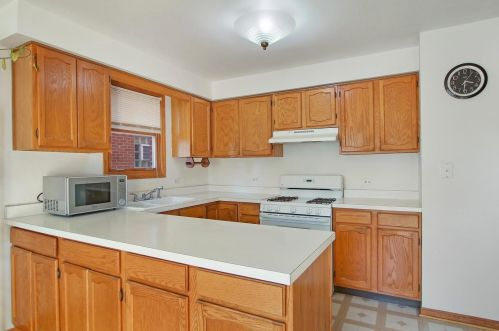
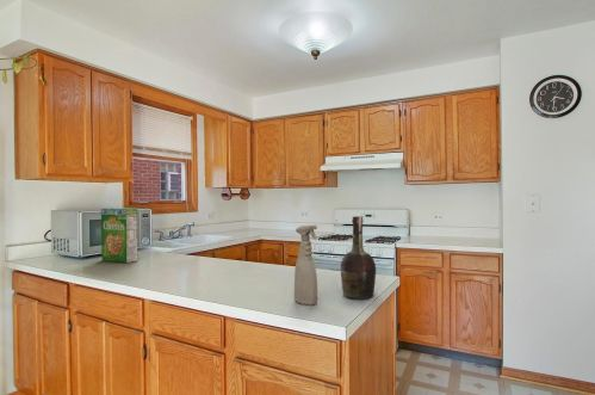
+ spray bottle (305, 263)
+ cognac bottle (358, 255)
+ cereal box (119, 234)
